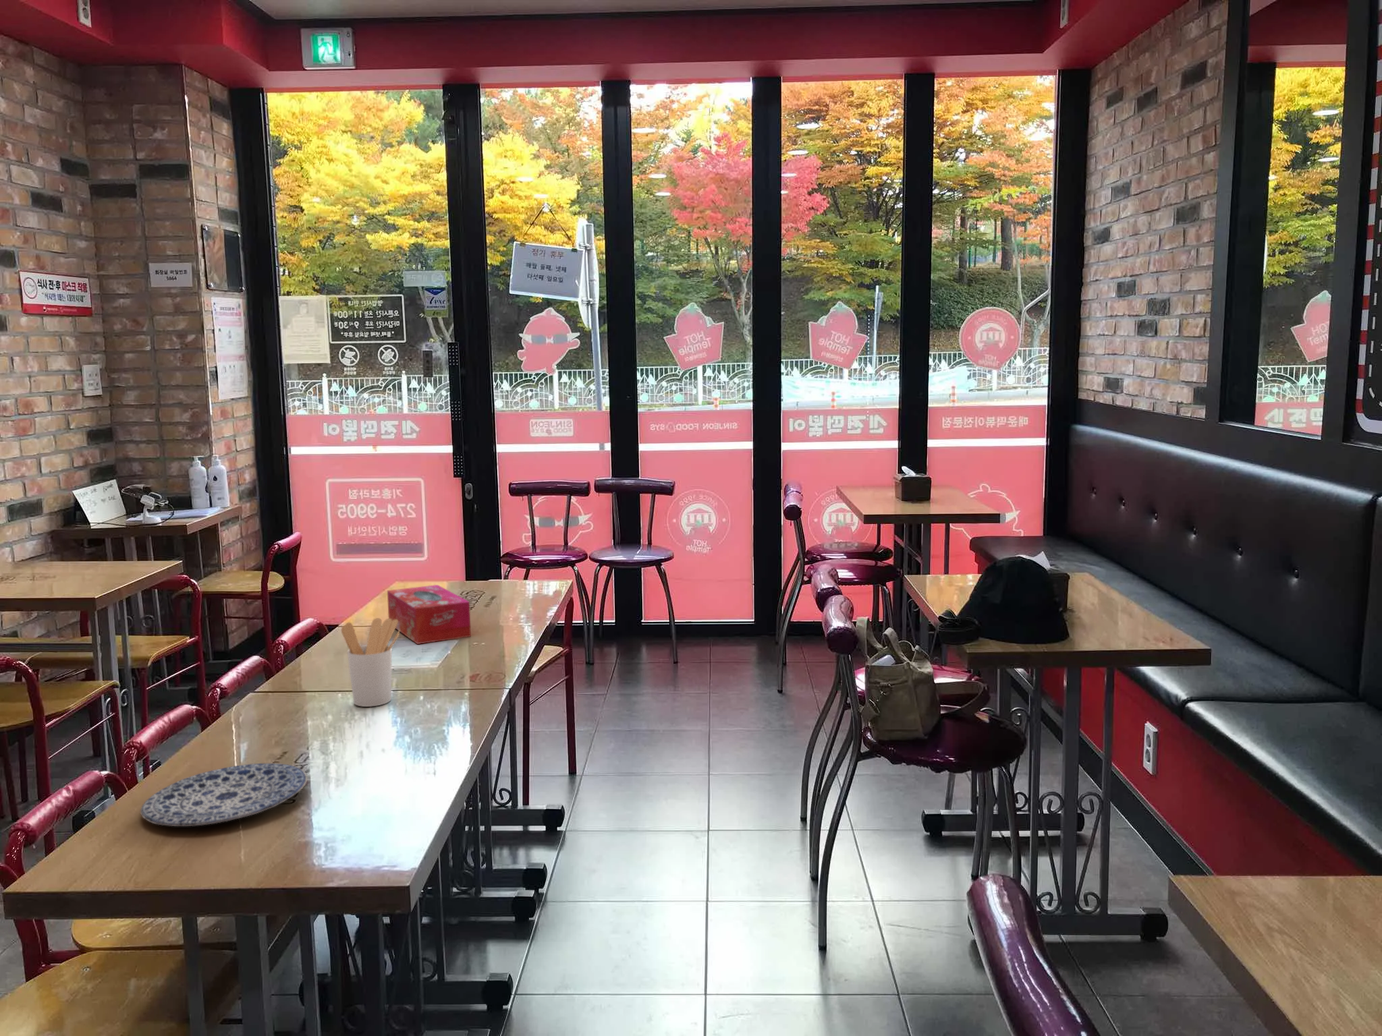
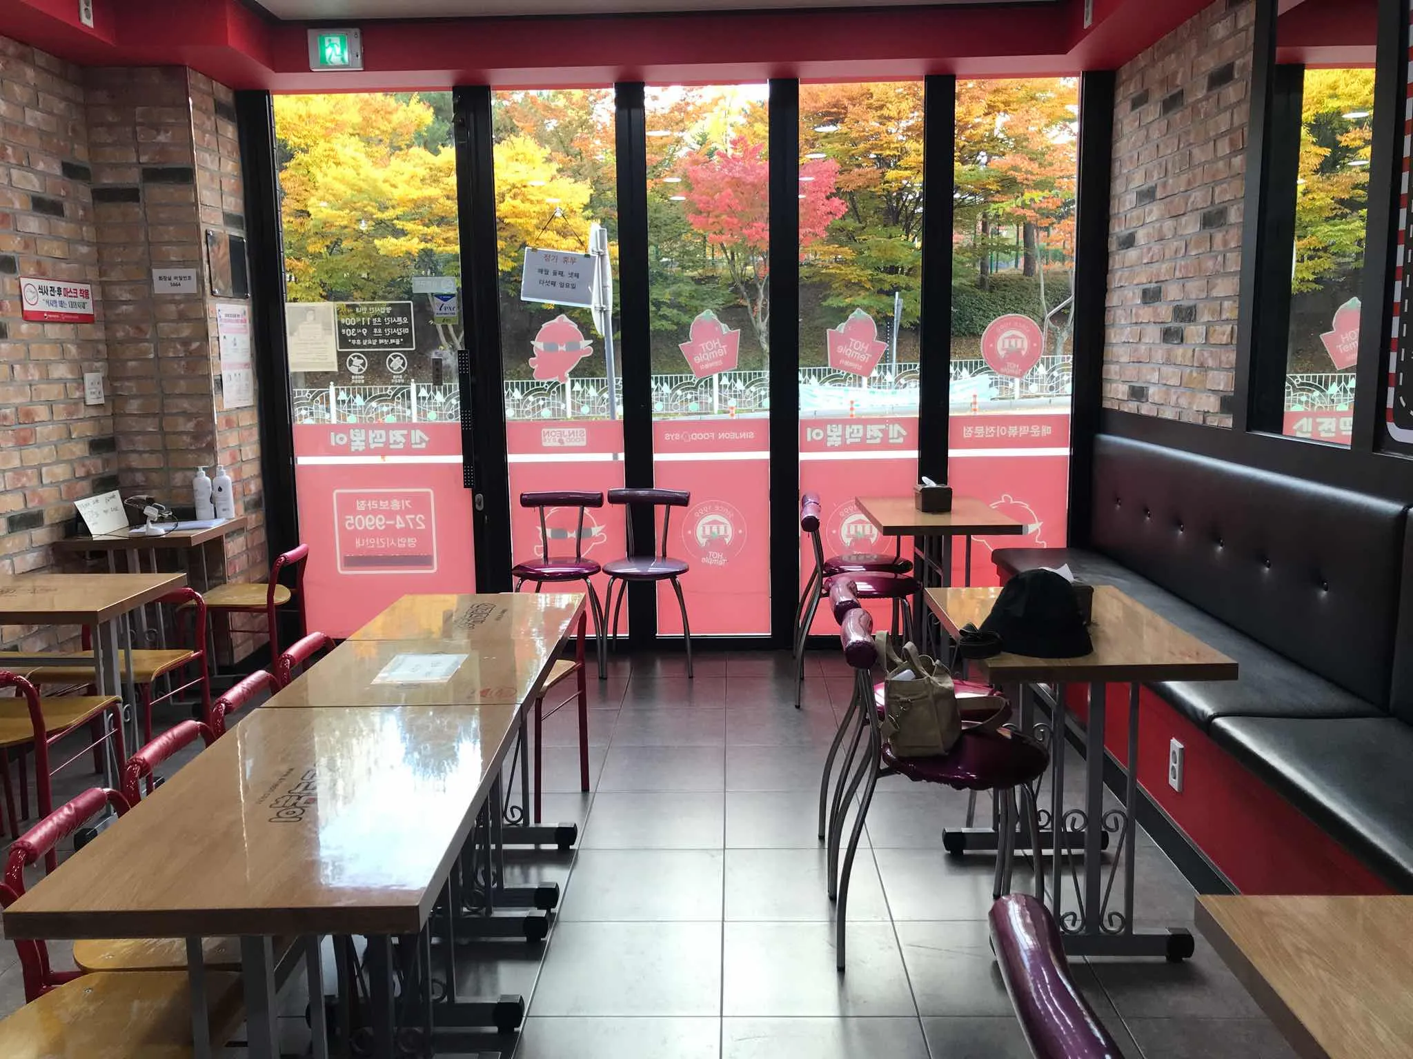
- utensil holder (375, 659)
- tissue box (428, 613)
- plate (226, 793)
